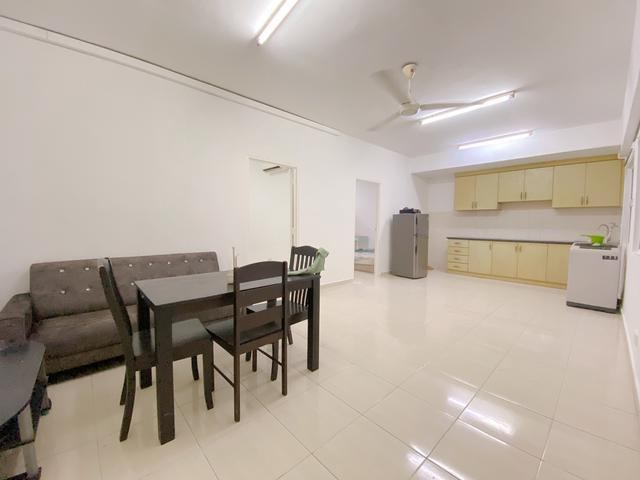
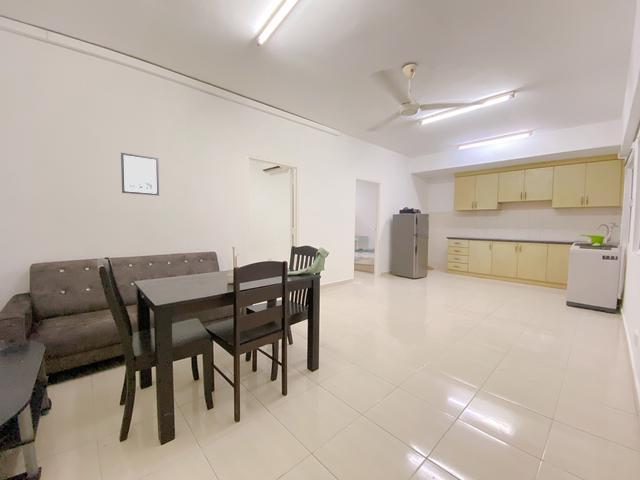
+ wall art (140, 175)
